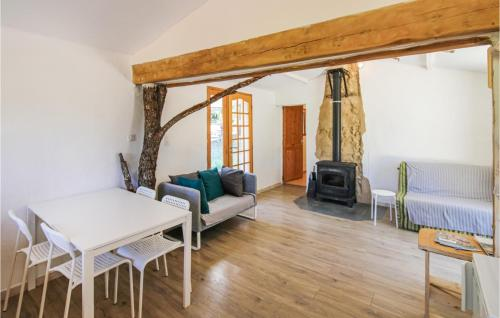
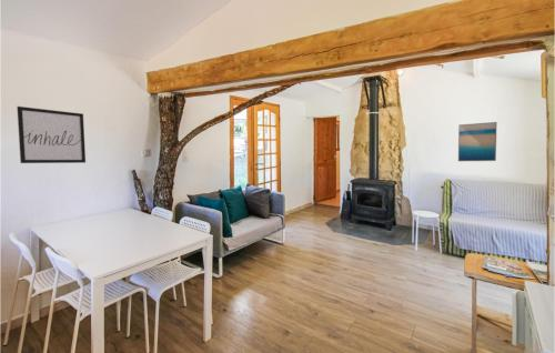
+ wall art (476, 142)
+ wall art (53, 137)
